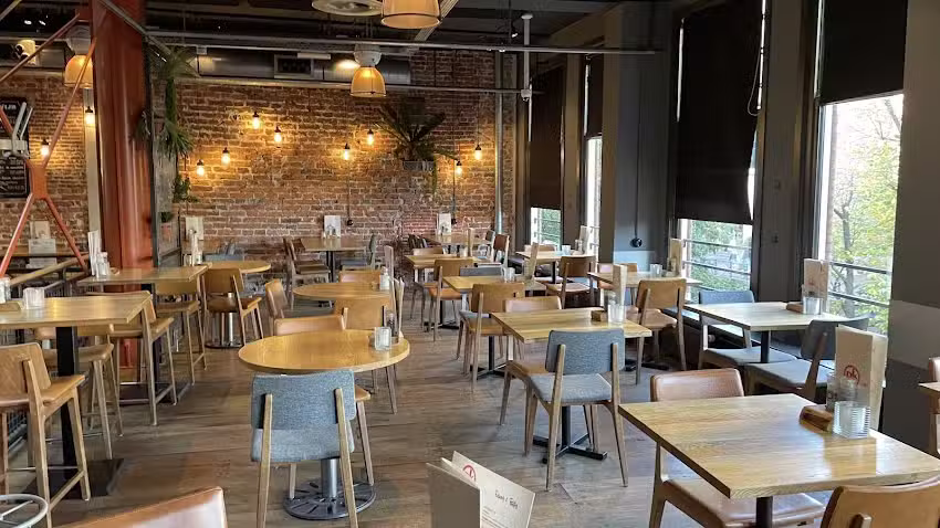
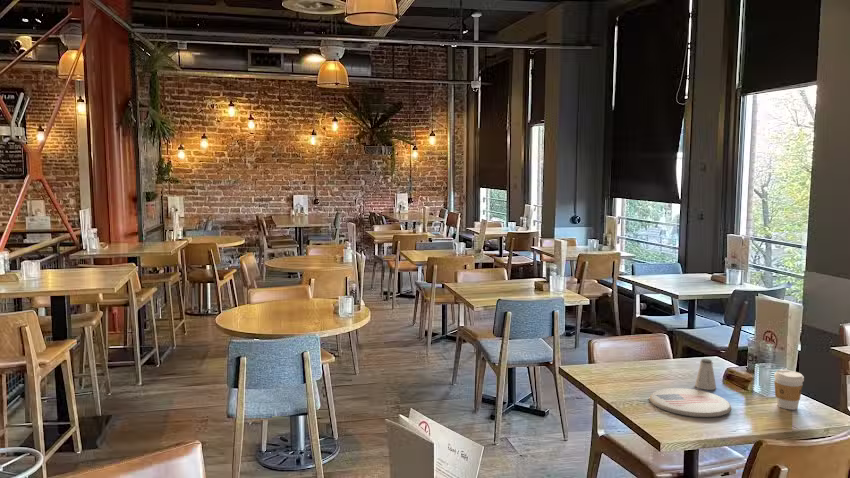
+ plate (689, 401)
+ coffee cup (788, 389)
+ saltshaker (706, 373)
